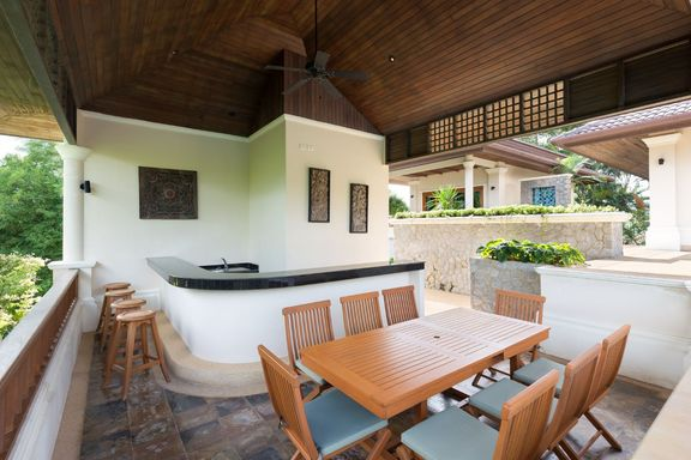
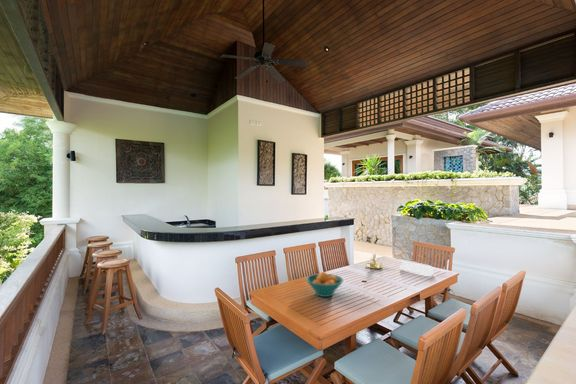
+ candle holder (375, 258)
+ fruit bowl (324, 283)
+ tissue box (416, 266)
